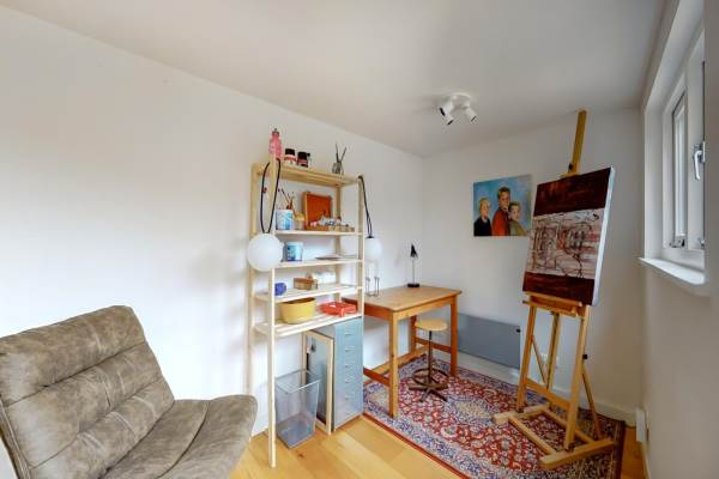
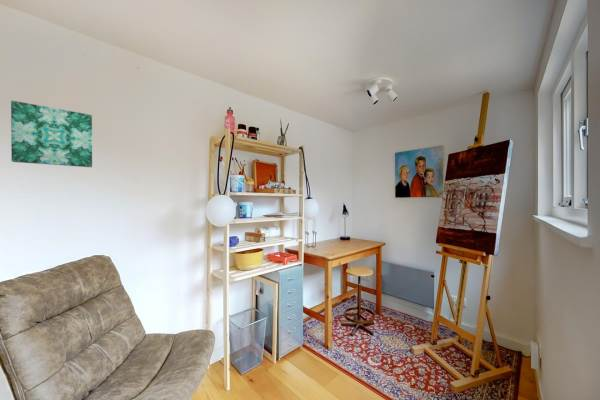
+ wall art (55, 136)
